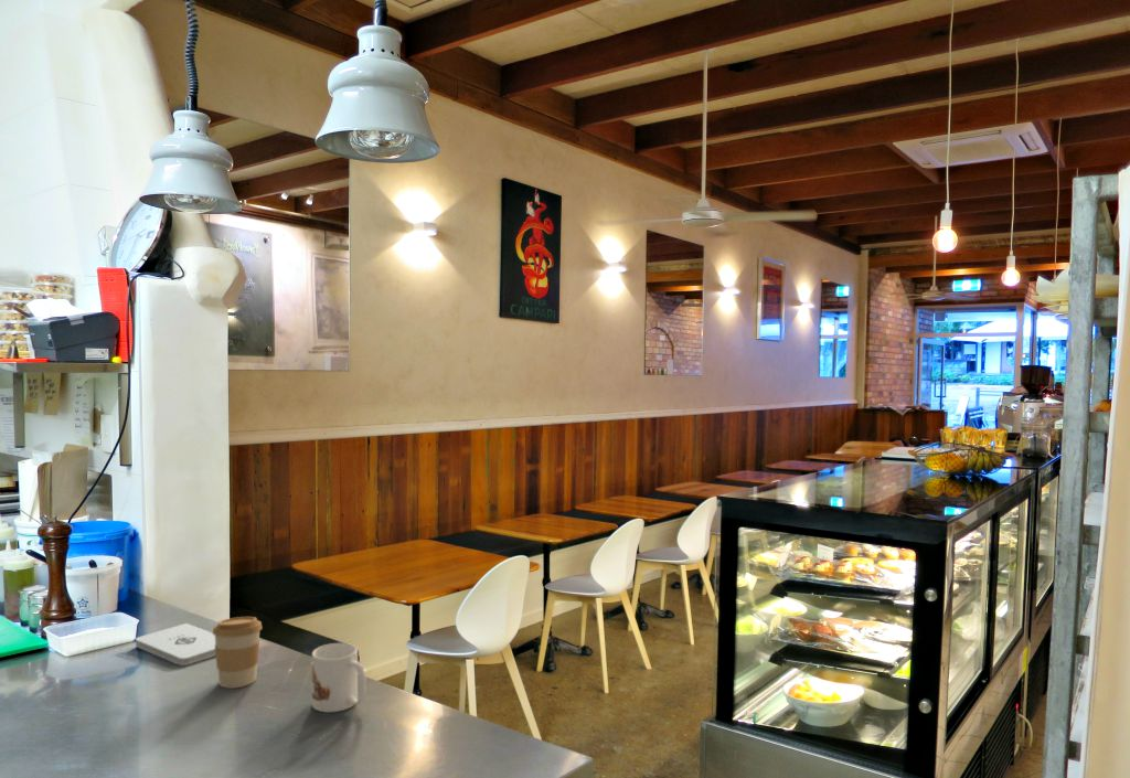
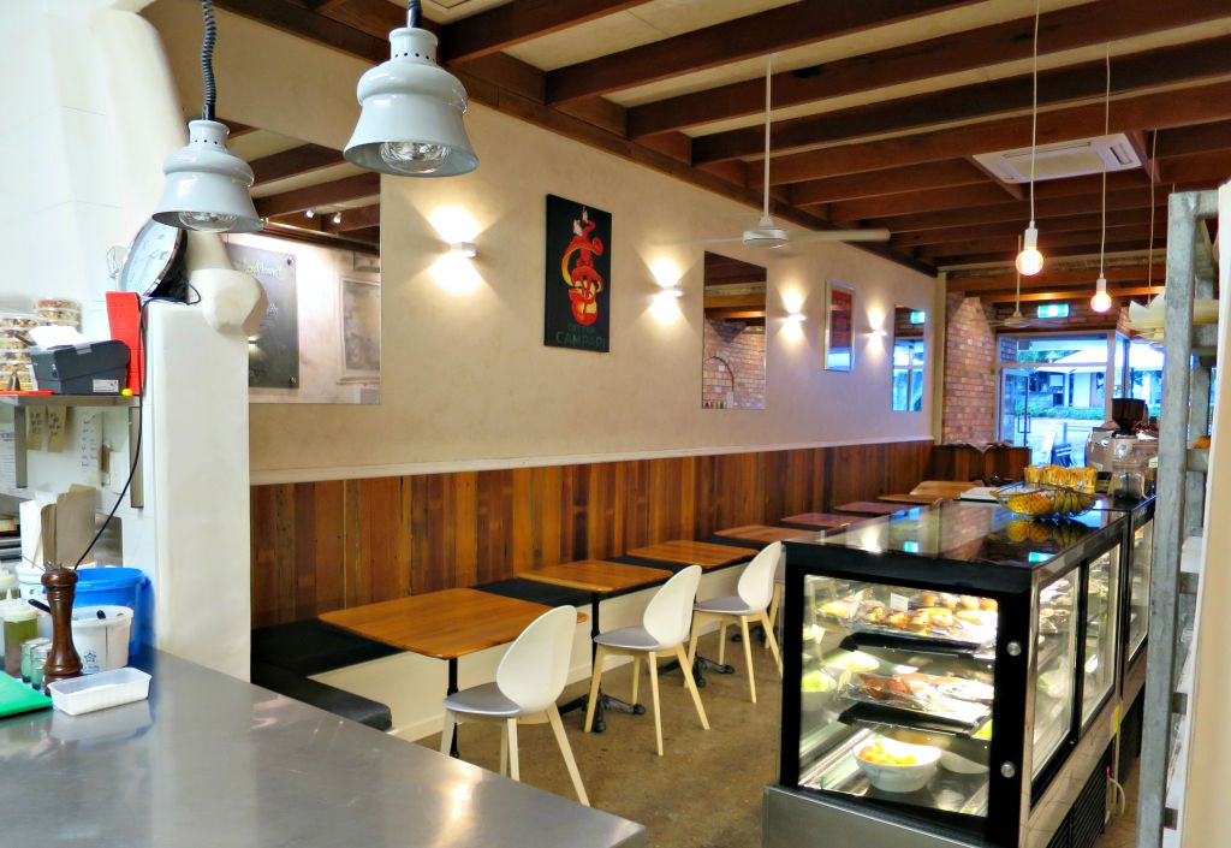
- notepad (184, 643)
- coffee cup (237, 649)
- mug (341, 679)
